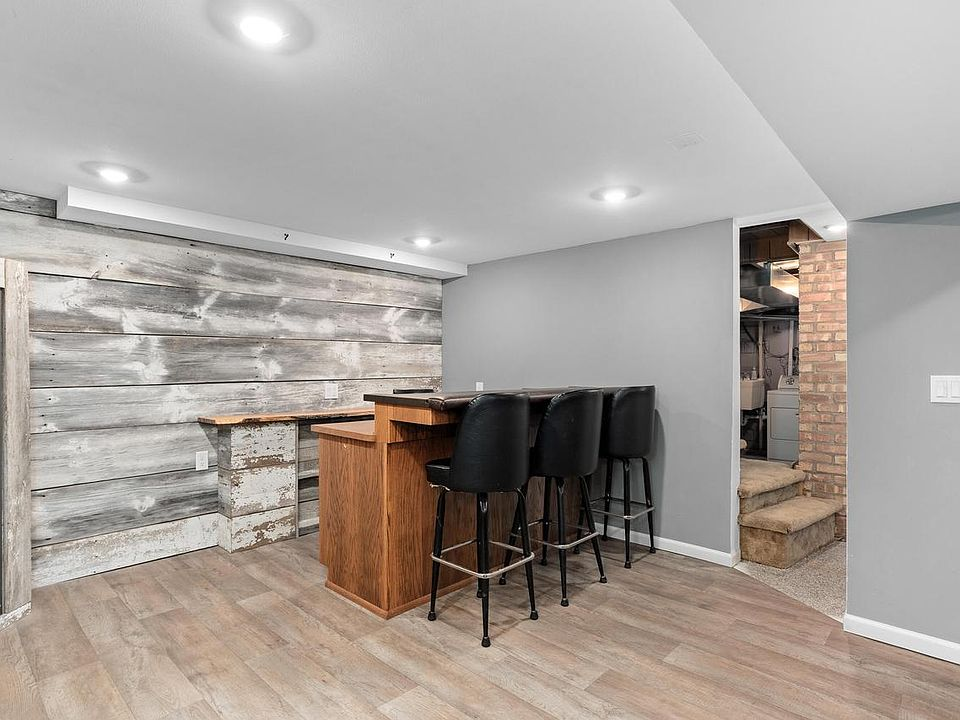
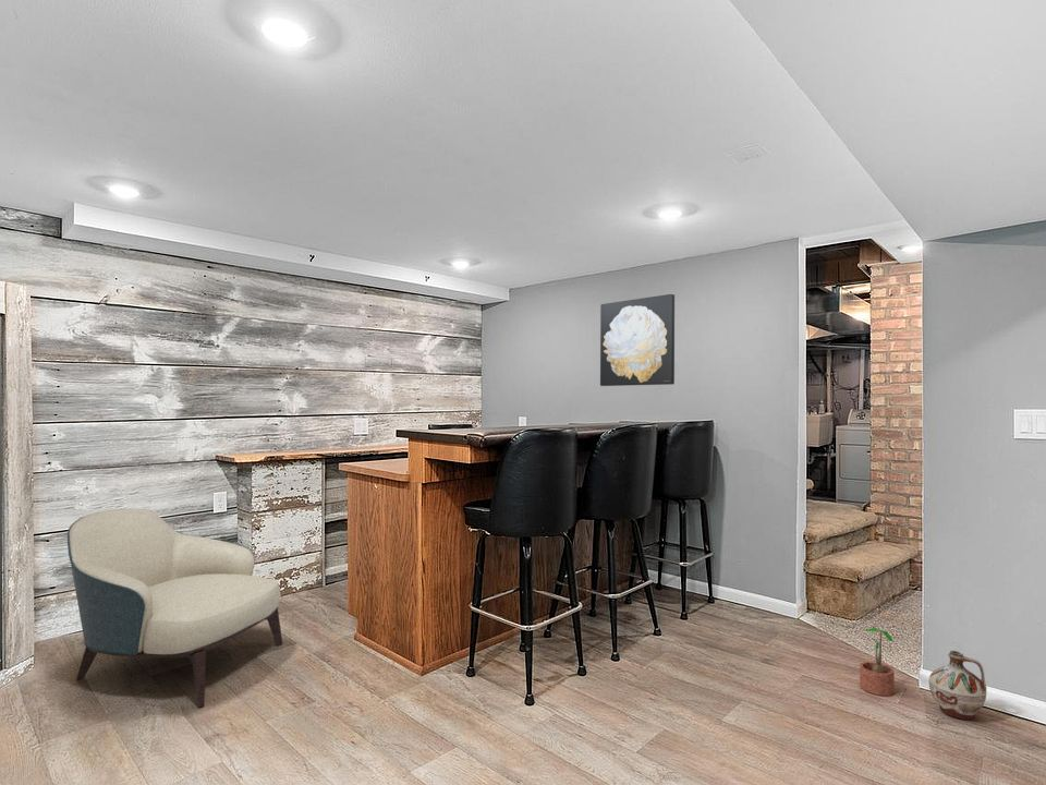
+ armchair (173, 590)
+ wall art (635, 342)
+ ceramic jug (957, 683)
+ potted plant (879, 659)
